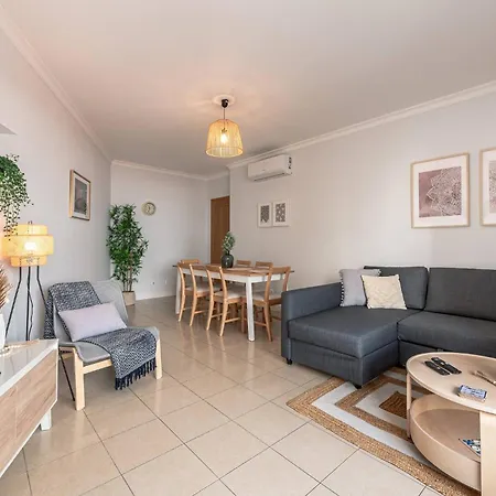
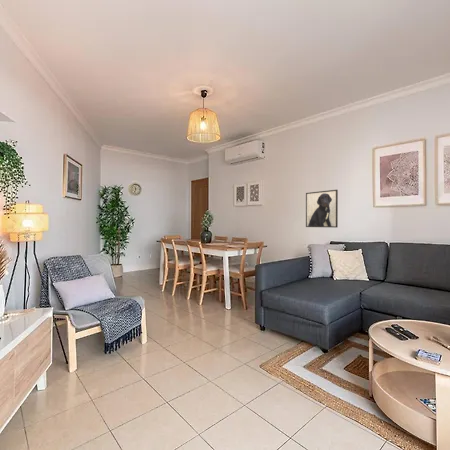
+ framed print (320, 209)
